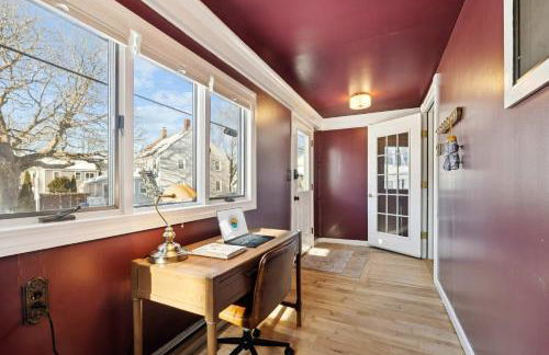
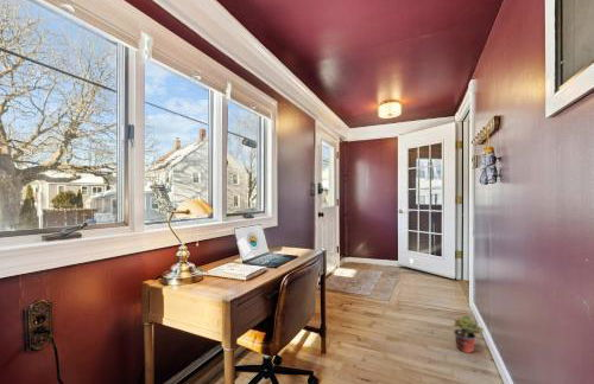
+ potted plant (467, 332)
